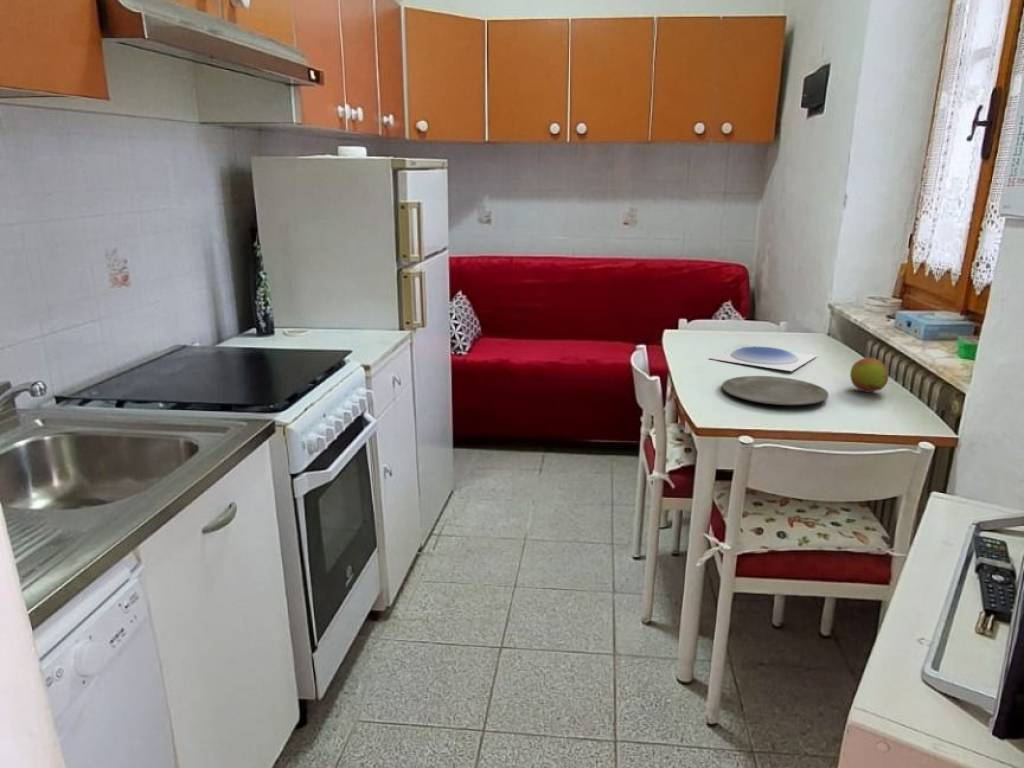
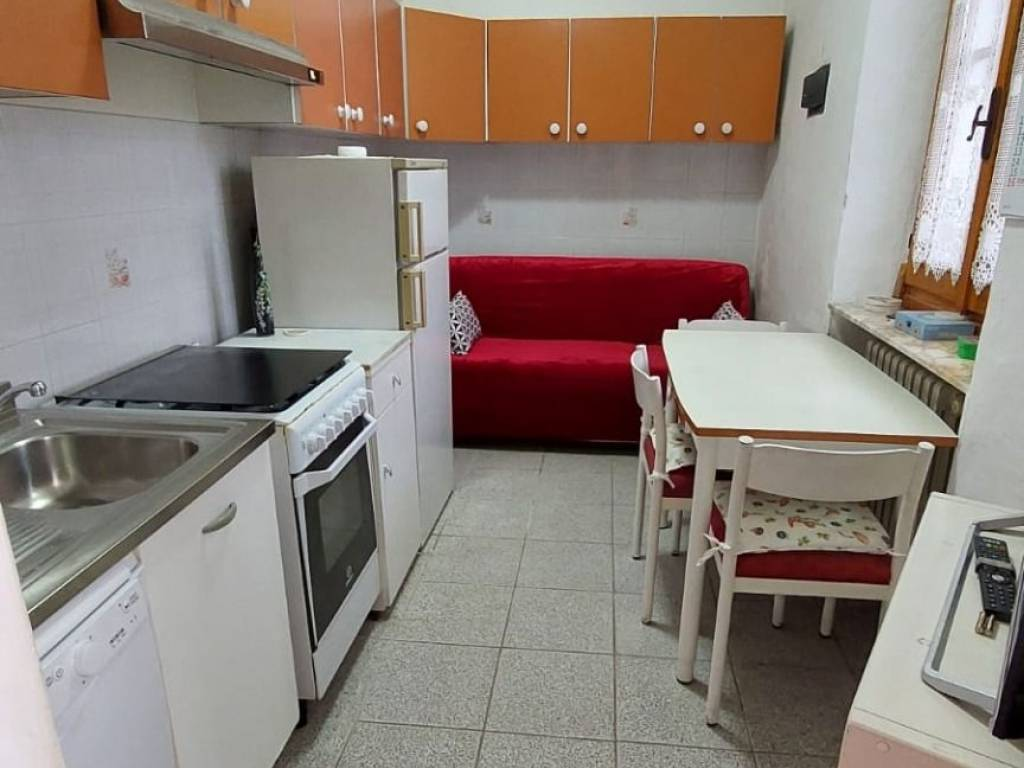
- plate (773, 391)
- fruit (869, 375)
- plate (763, 353)
